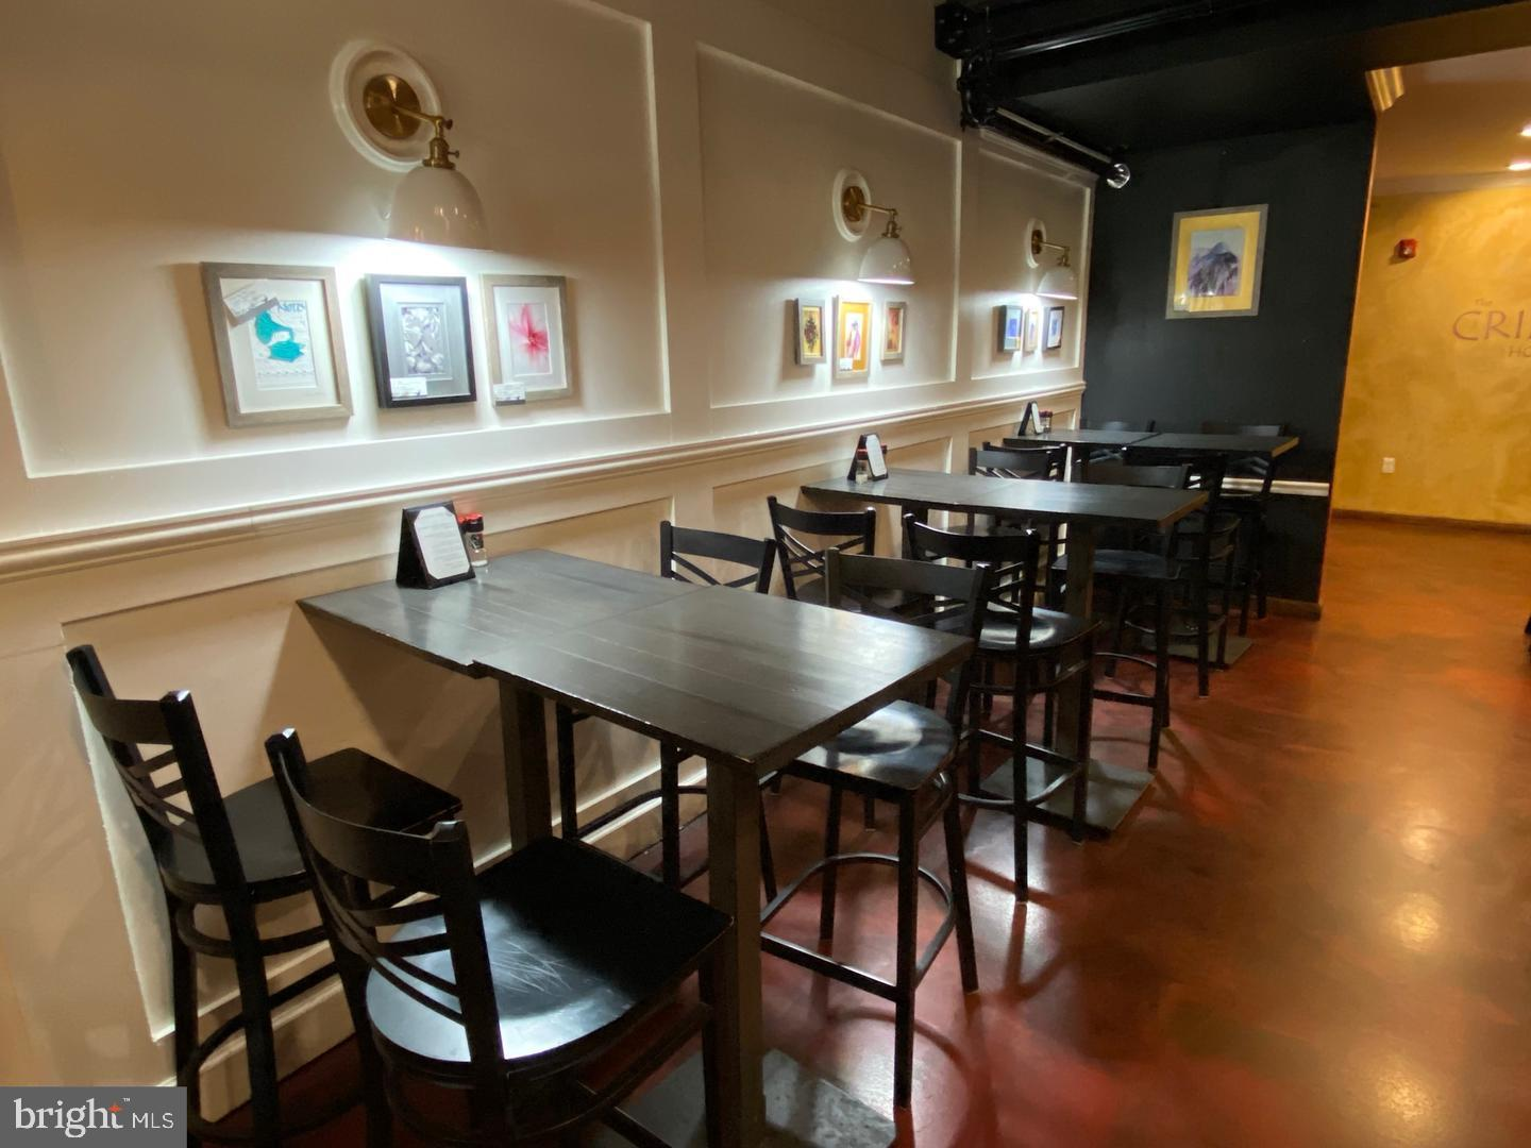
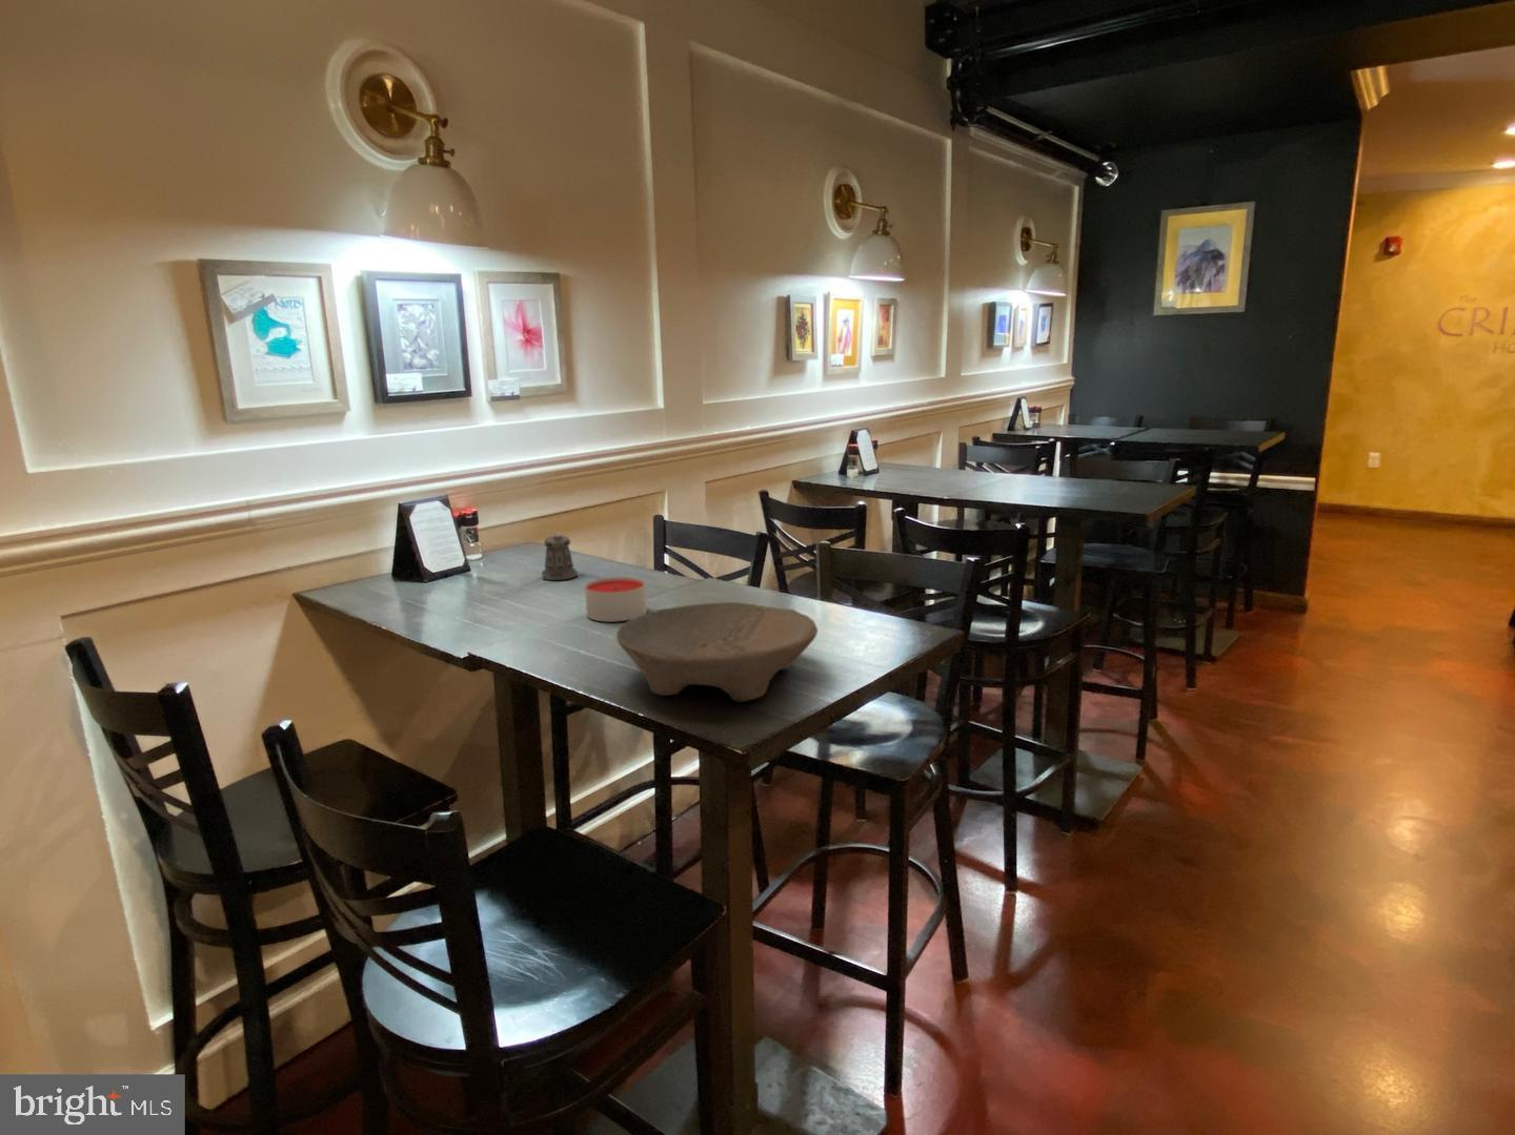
+ pepper shaker (557, 554)
+ candle (616, 597)
+ bowl (717, 650)
